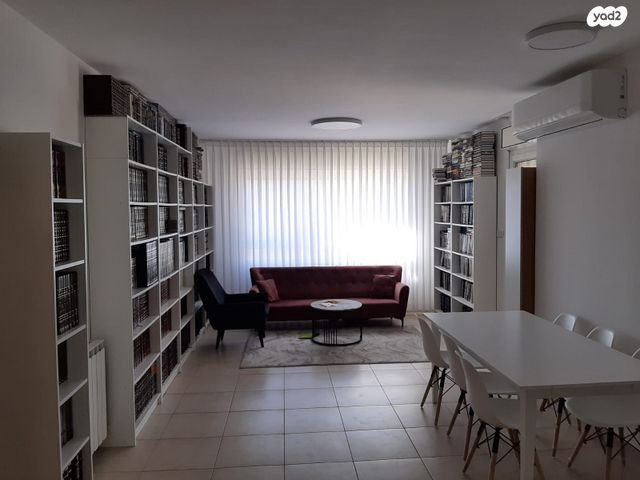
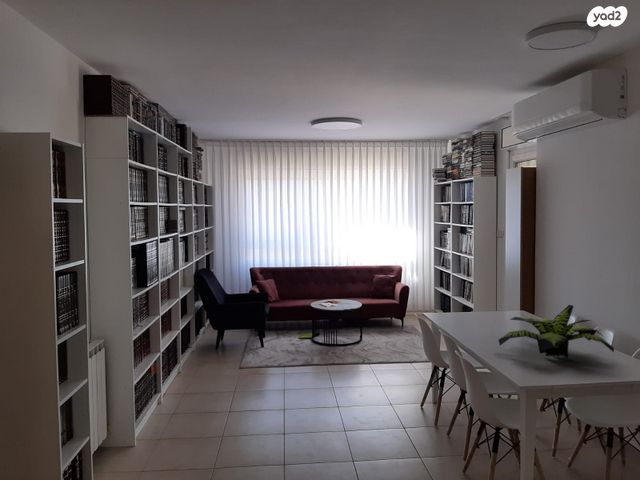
+ plant (554, 332)
